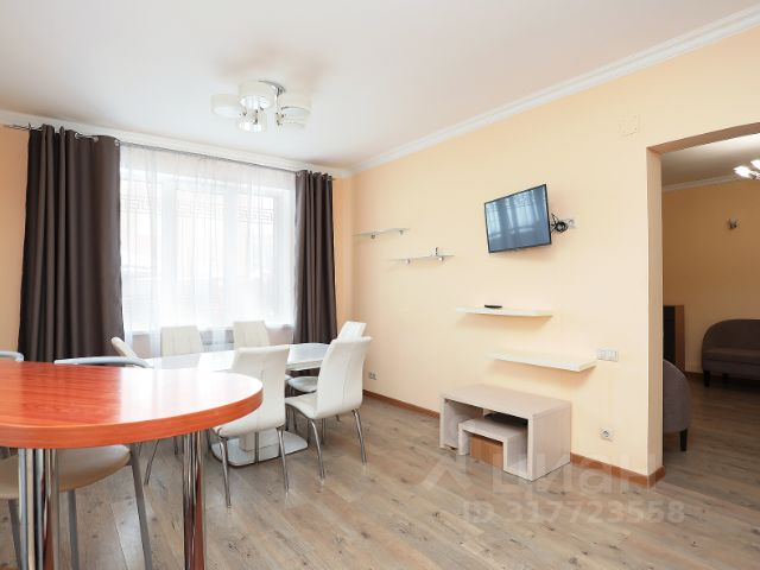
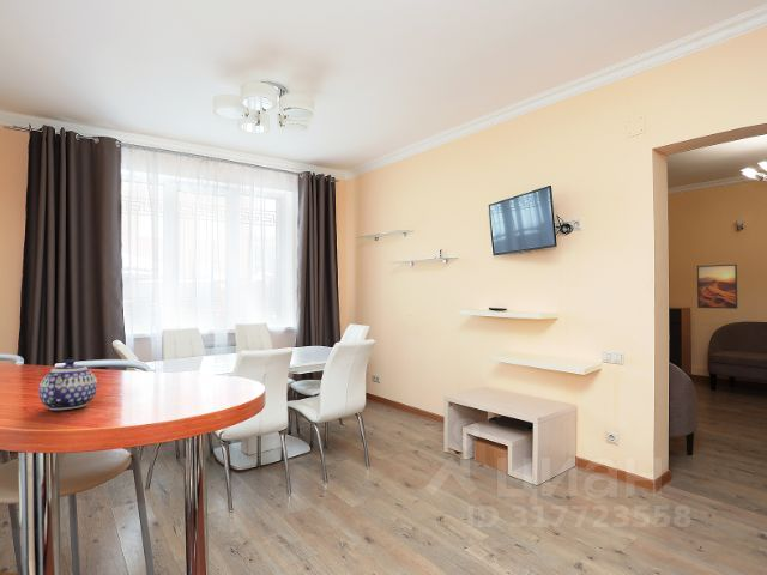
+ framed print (717, 286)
+ teapot (68, 382)
